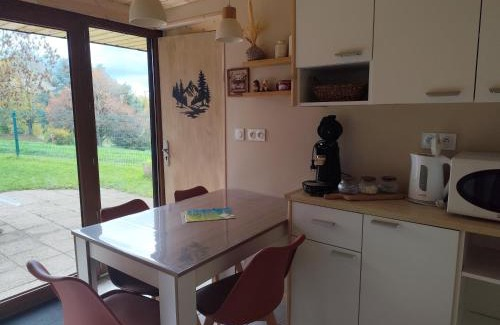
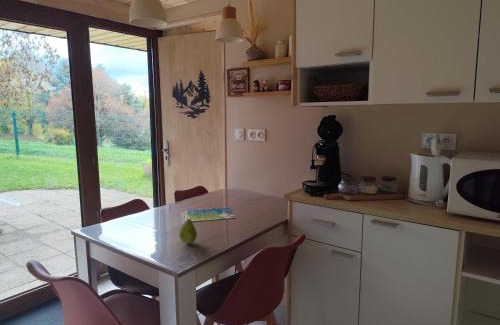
+ fruit (188, 230)
